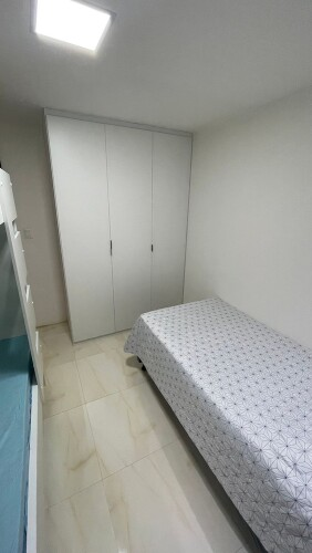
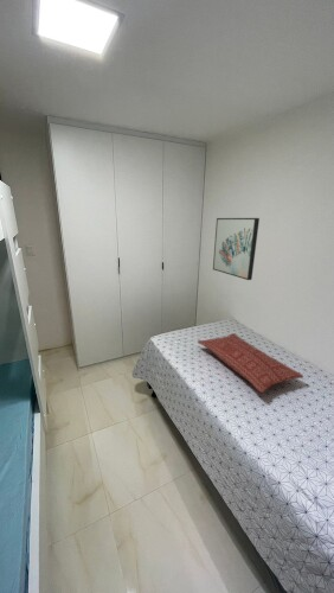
+ wall art (232, 247)
+ pillow (244, 357)
